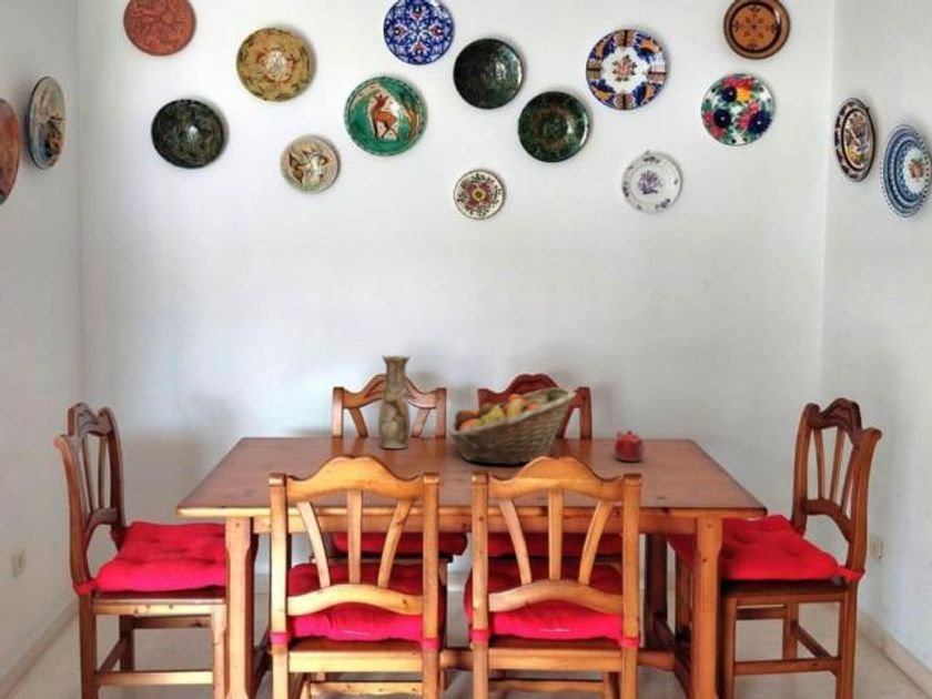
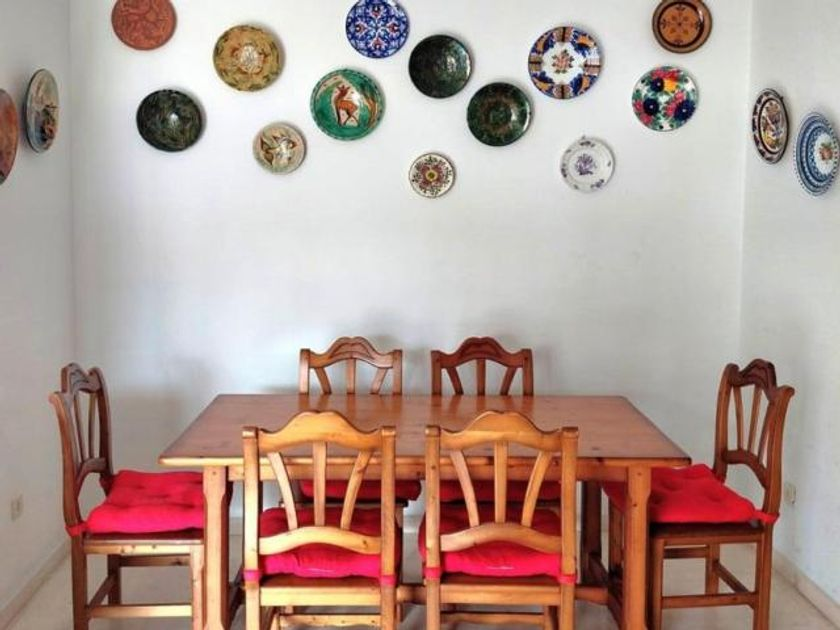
- teapot (628, 445)
- vase (394, 401)
- fruit basket (510, 423)
